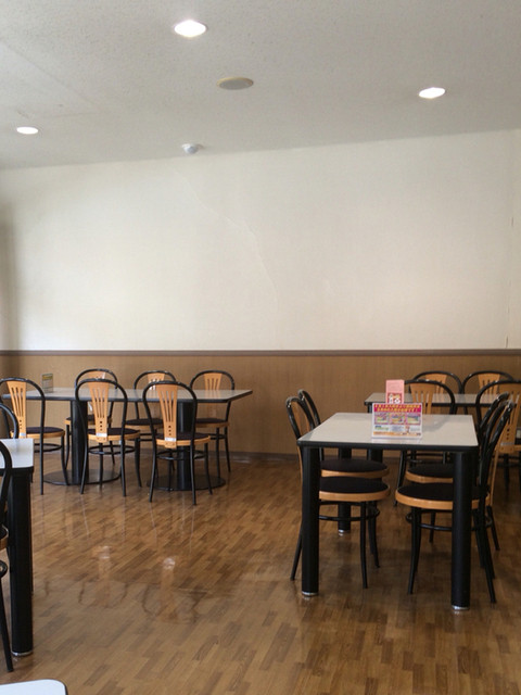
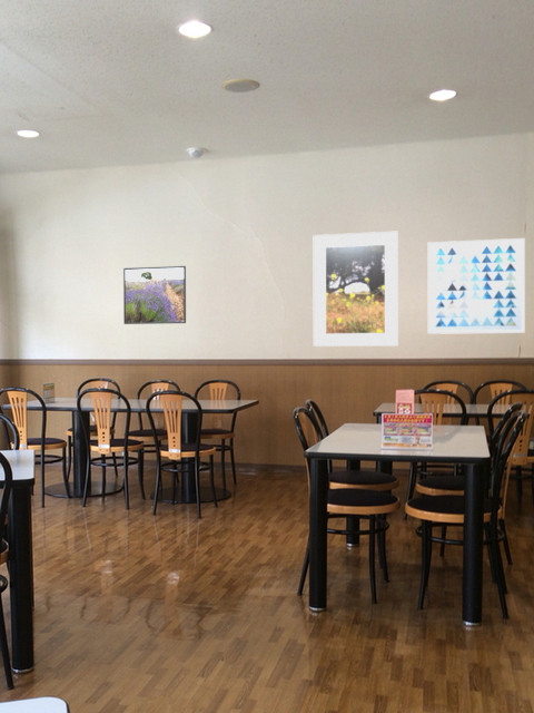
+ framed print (355, 290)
+ wall art (475, 286)
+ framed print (154, 295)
